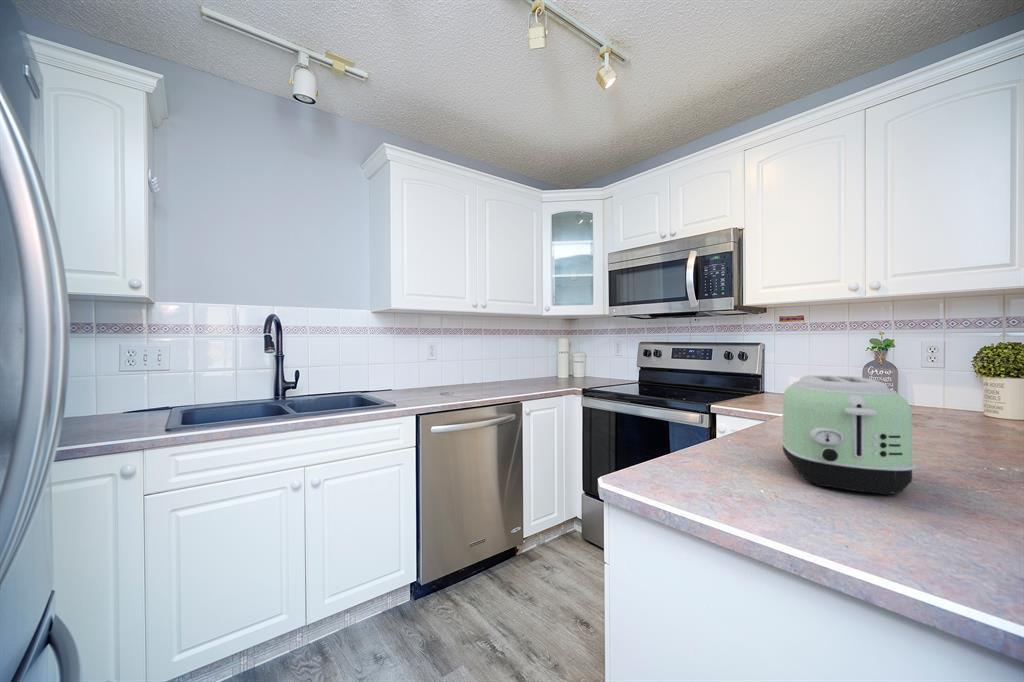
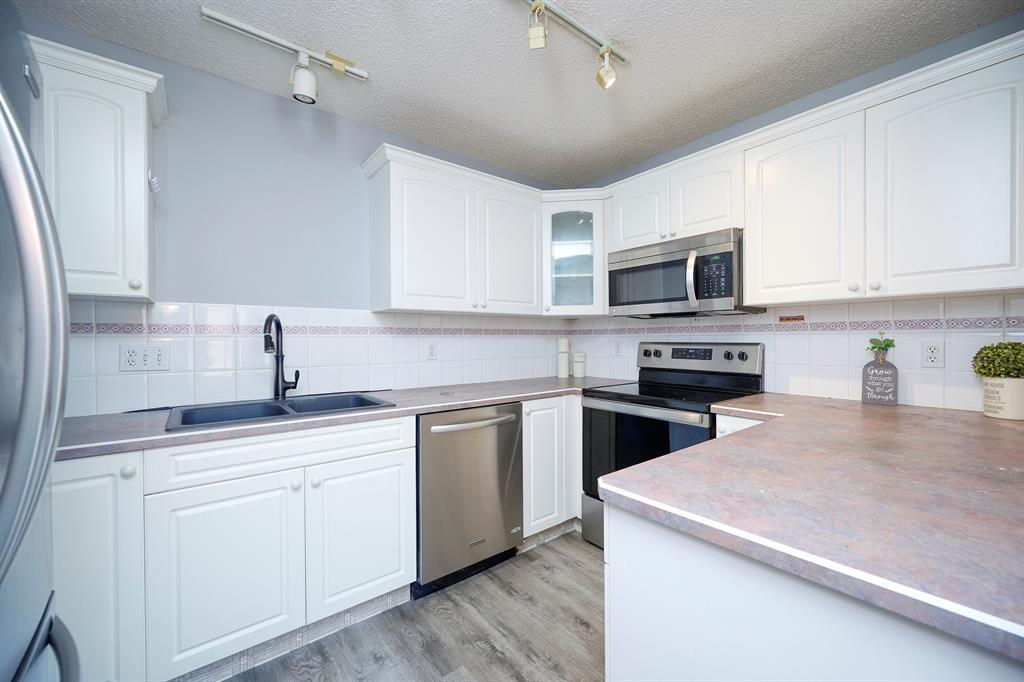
- toaster (841, 428)
